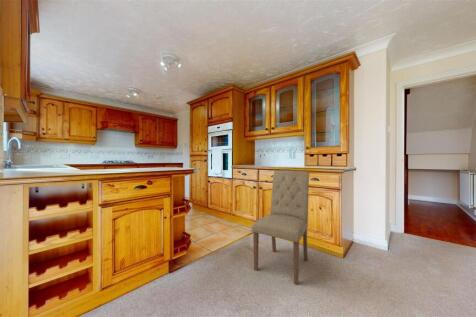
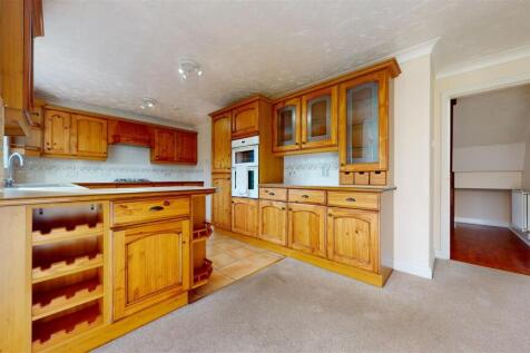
- dining chair (283, 217)
